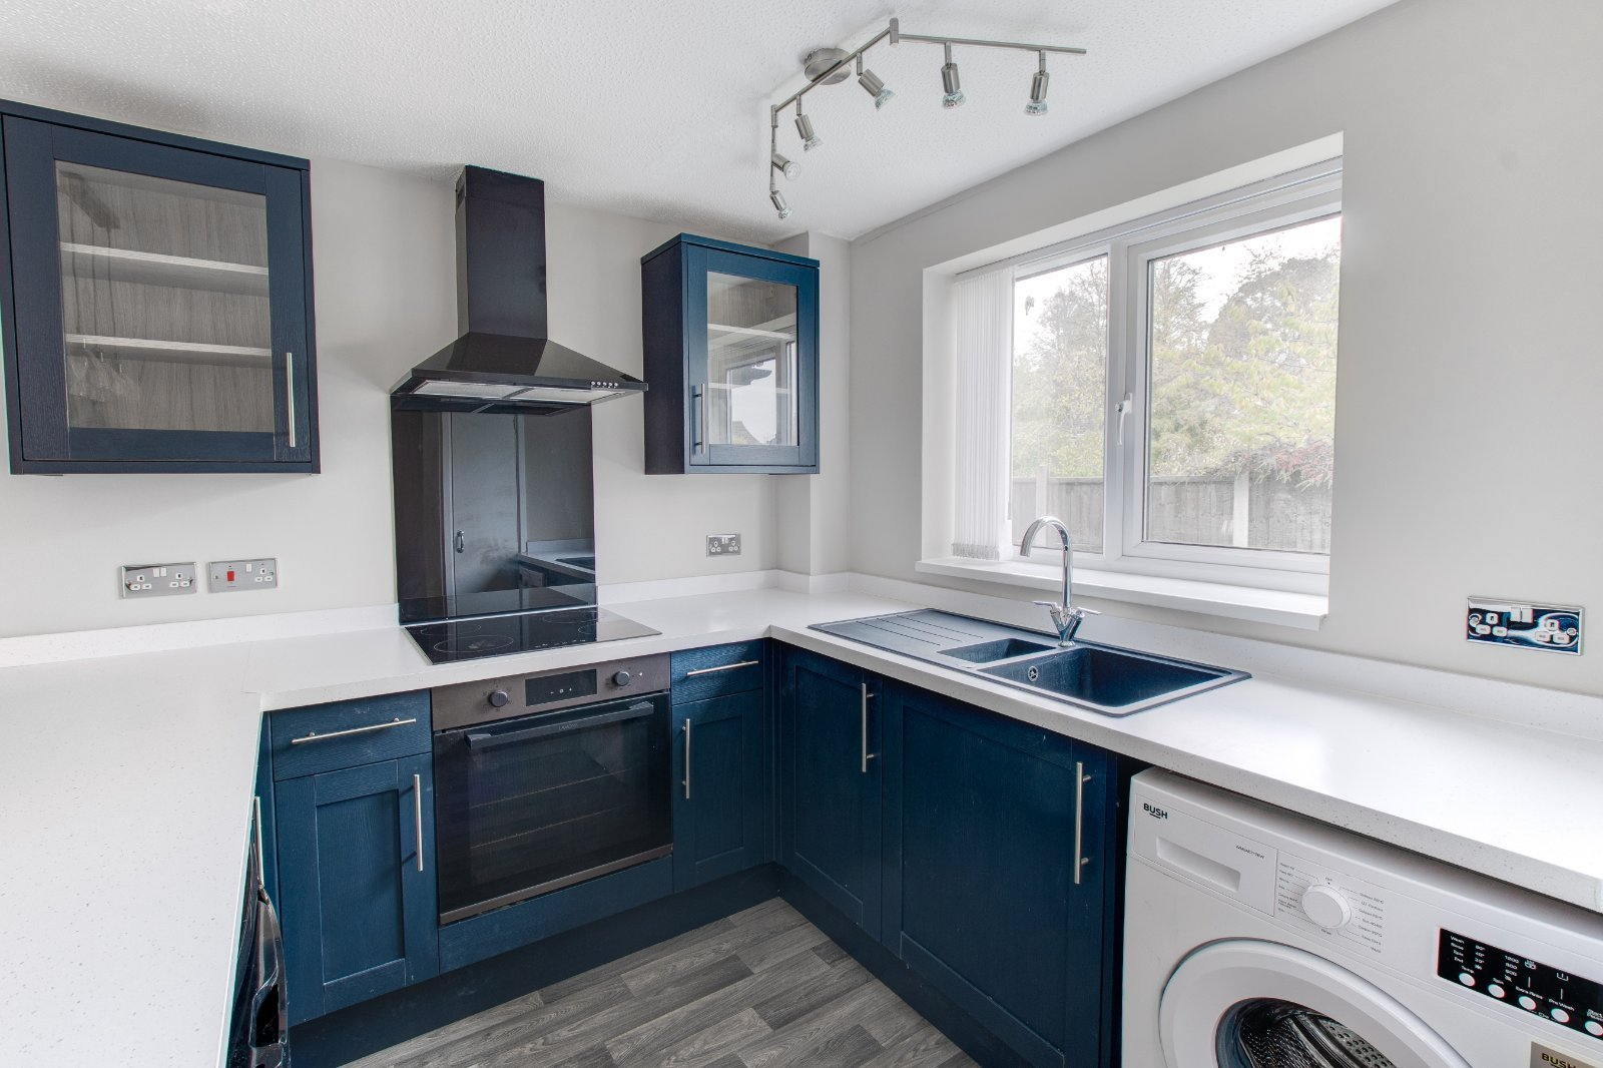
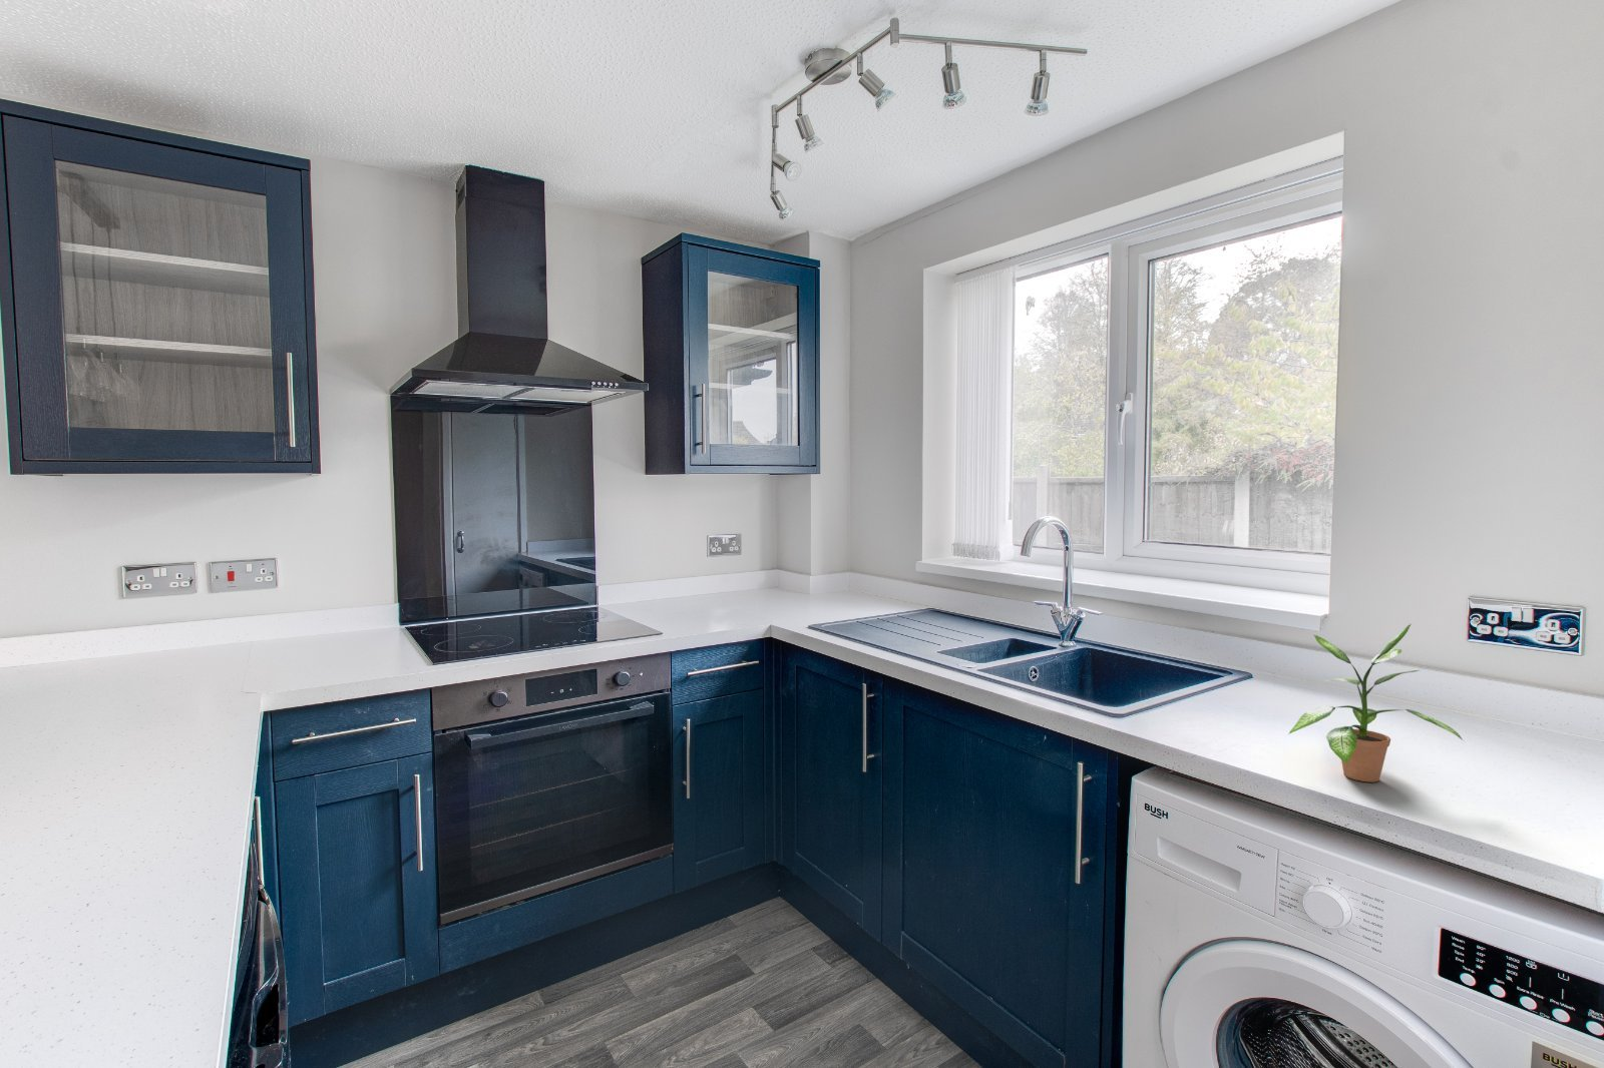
+ potted plant (1367, 701)
